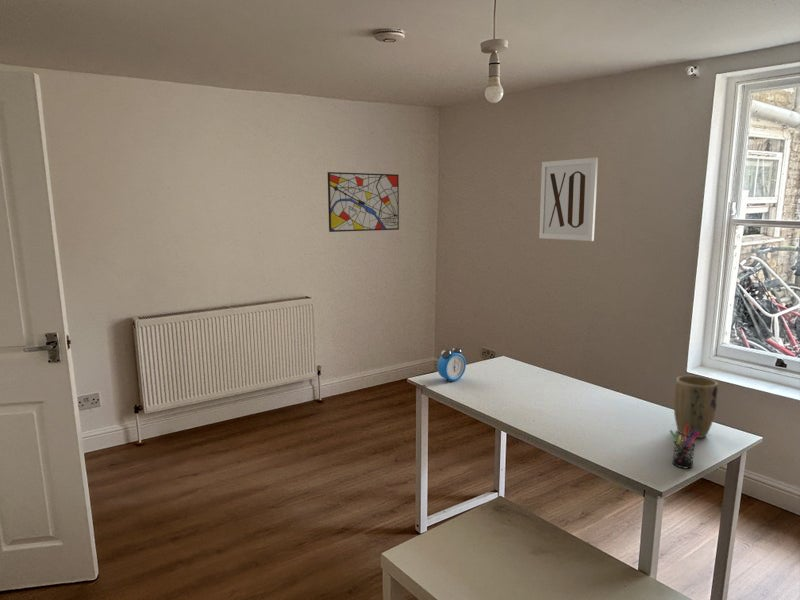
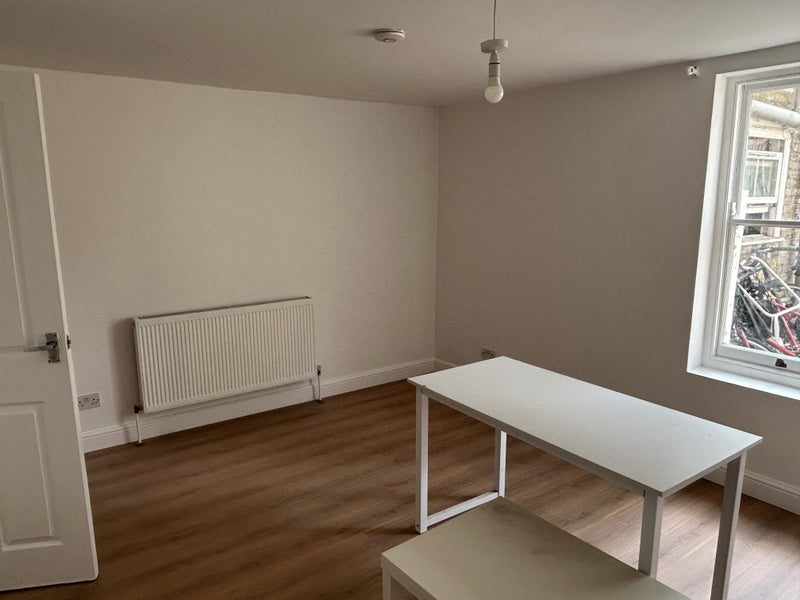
- alarm clock (451, 364)
- wall art (364, 202)
- wall art (567, 200)
- pen holder (682, 445)
- plant pot (694, 407)
